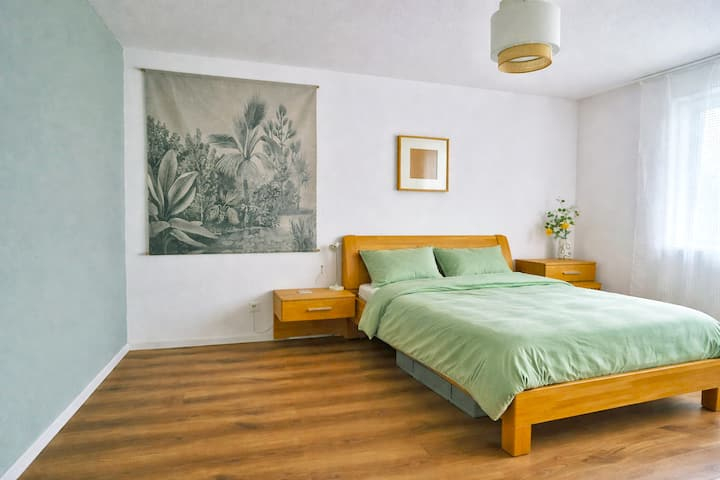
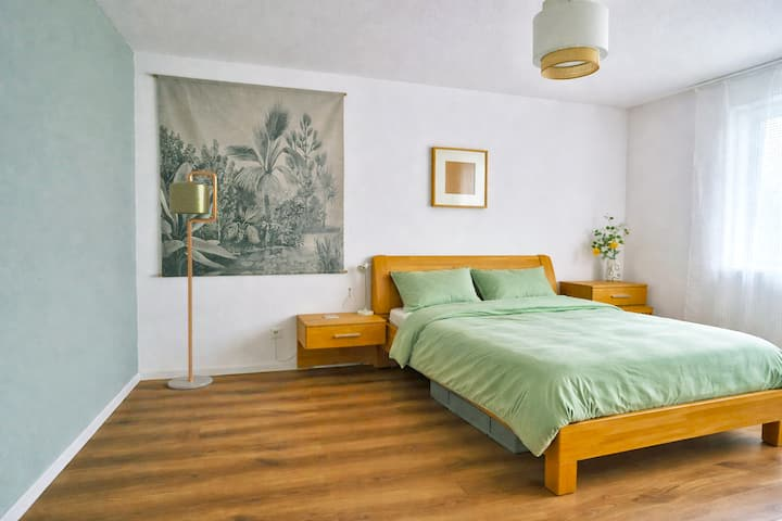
+ floor lamp (191, 278)
